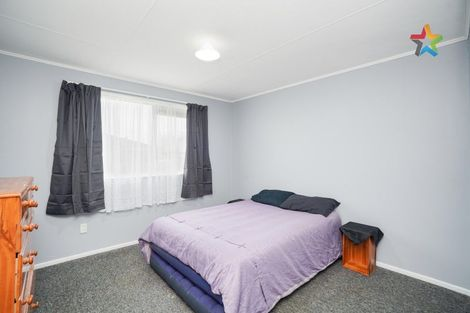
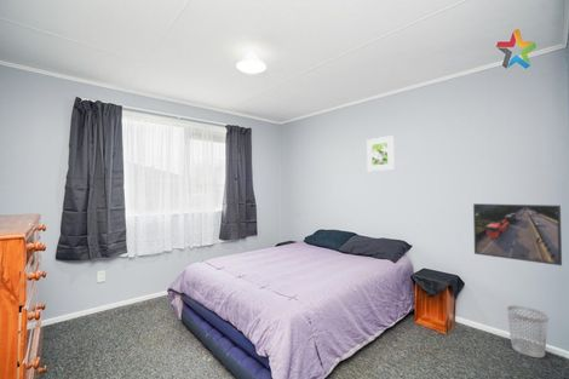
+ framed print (379, 154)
+ wastebasket (527, 331)
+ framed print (513, 231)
